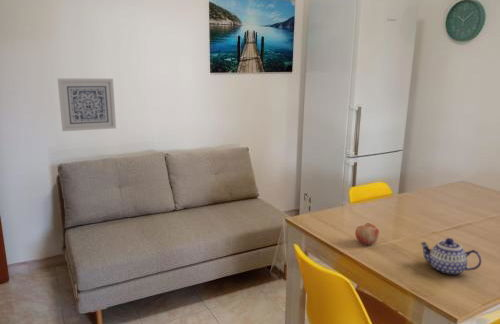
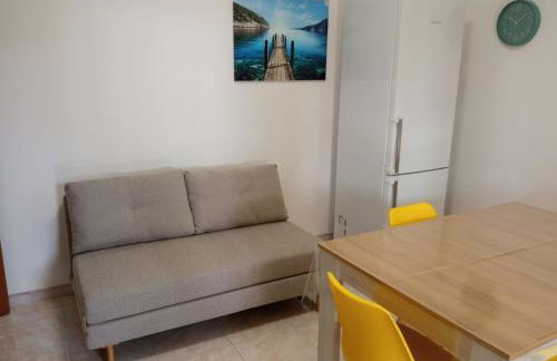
- wall art (87, 104)
- teapot (449, 254)
- fruit (367, 234)
